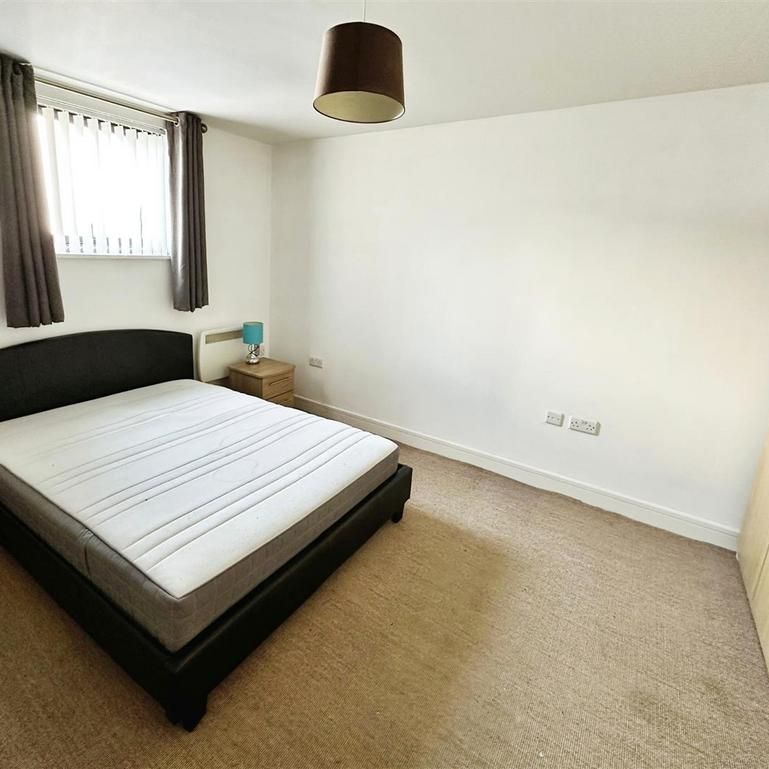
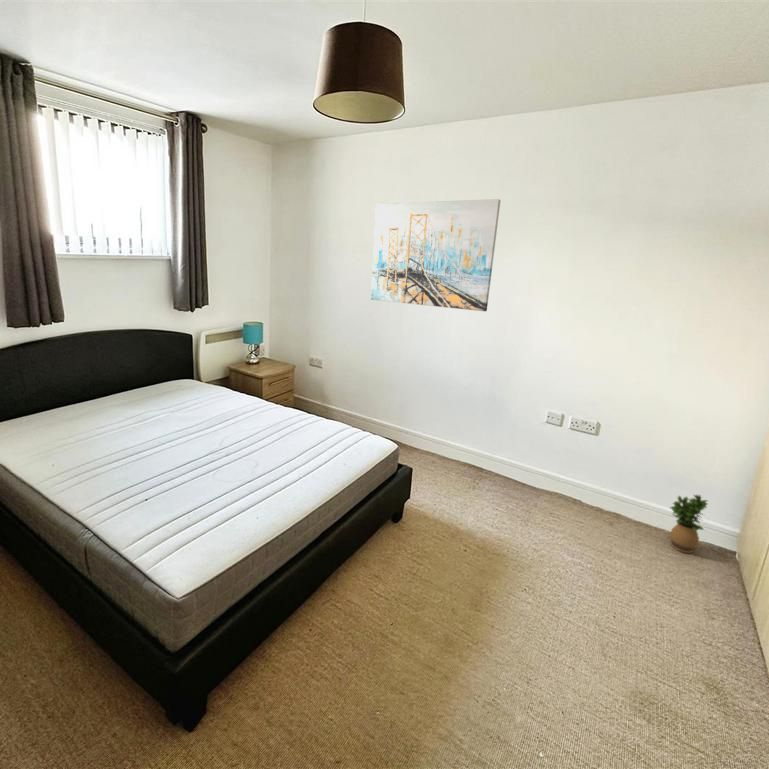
+ wall art (428, 254)
+ potted plant (685, 519)
